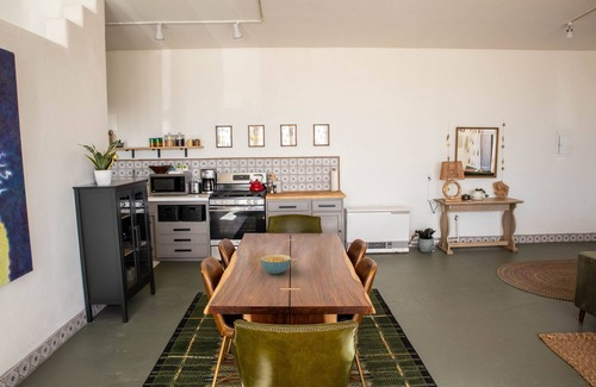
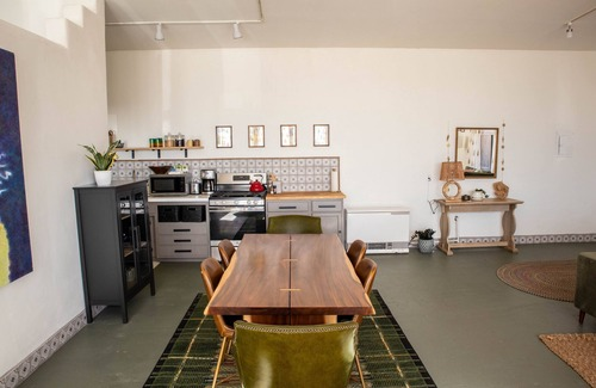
- cereal bowl (275, 264)
